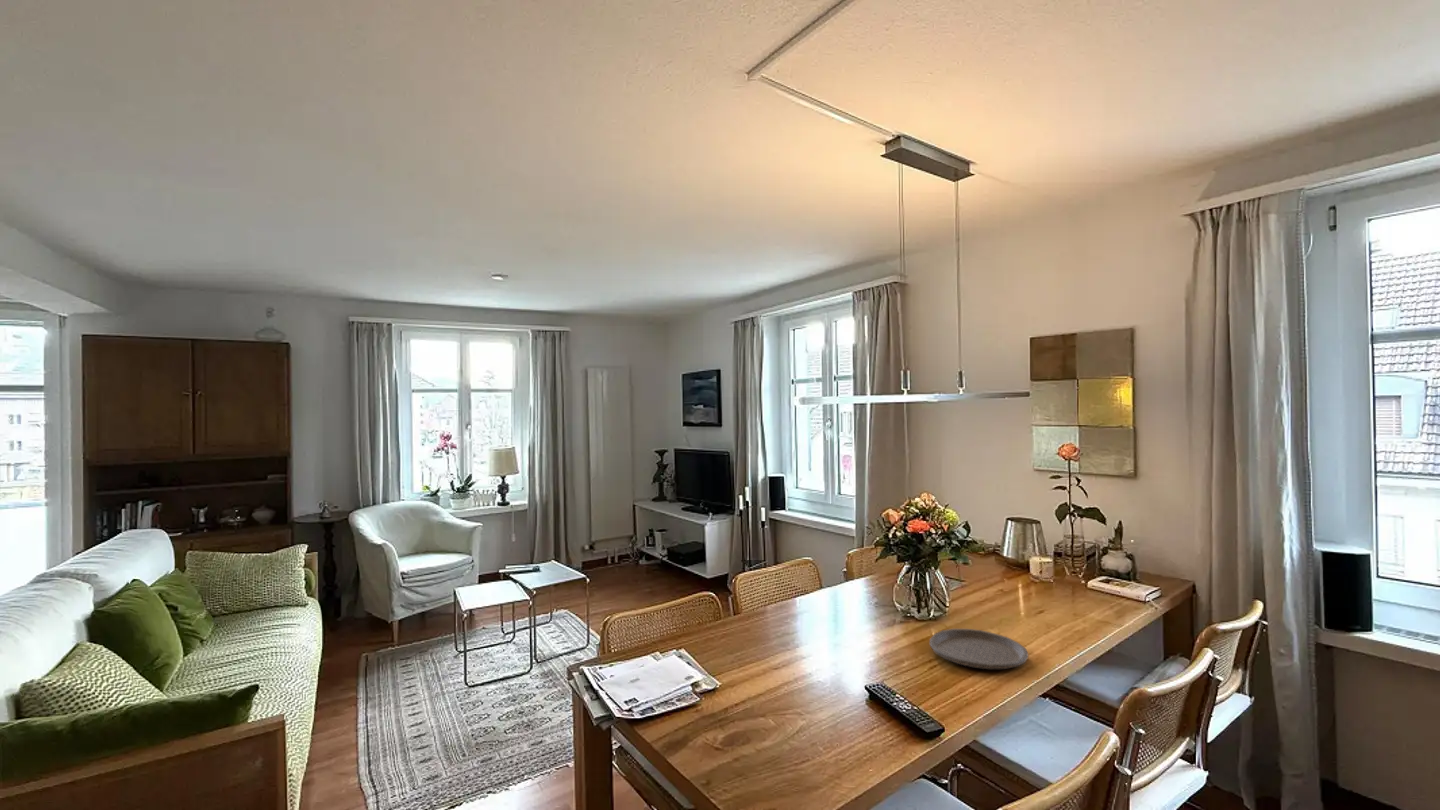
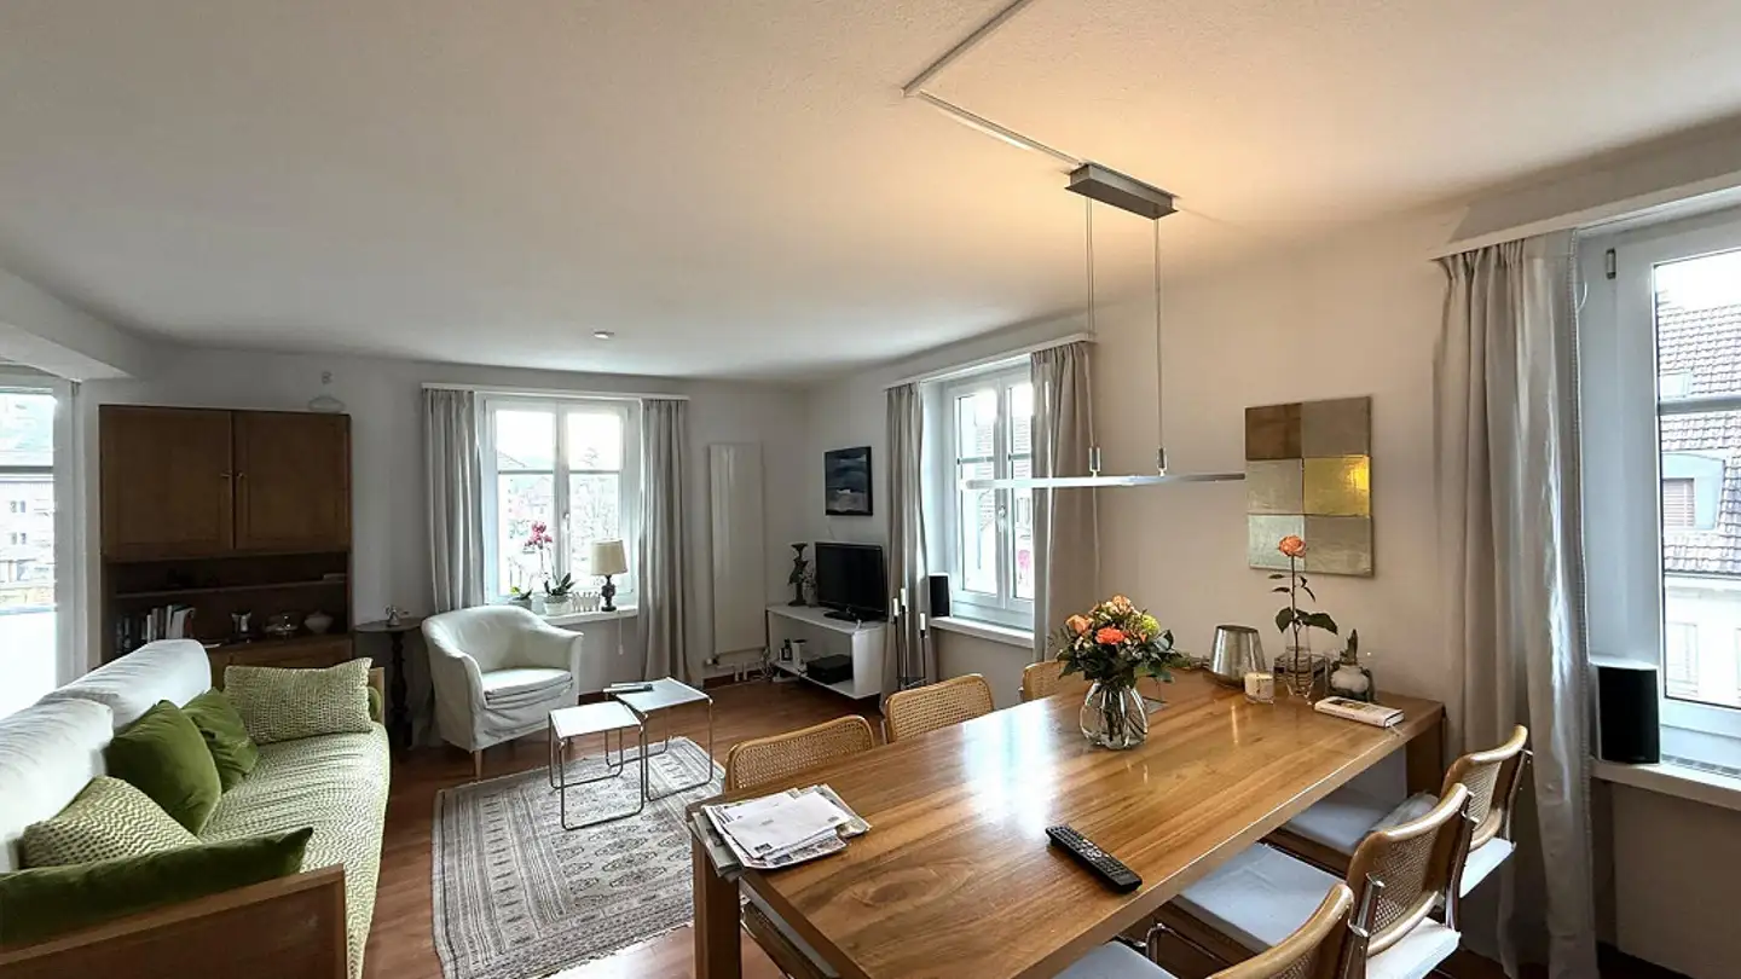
- plate (977, 649)
